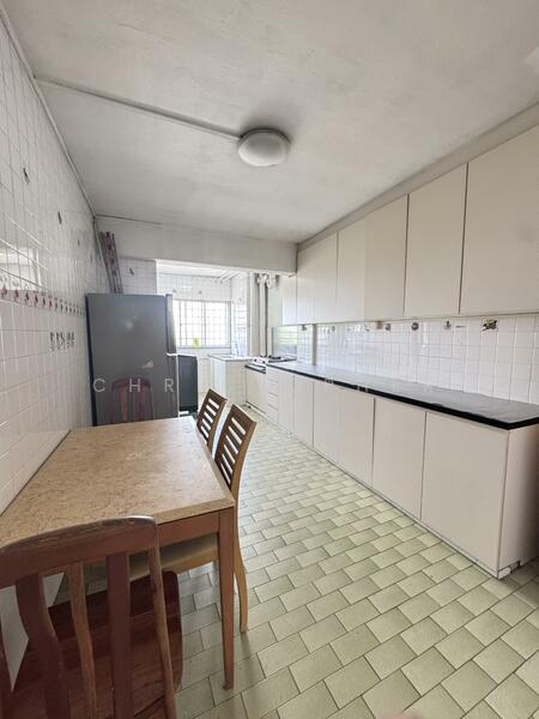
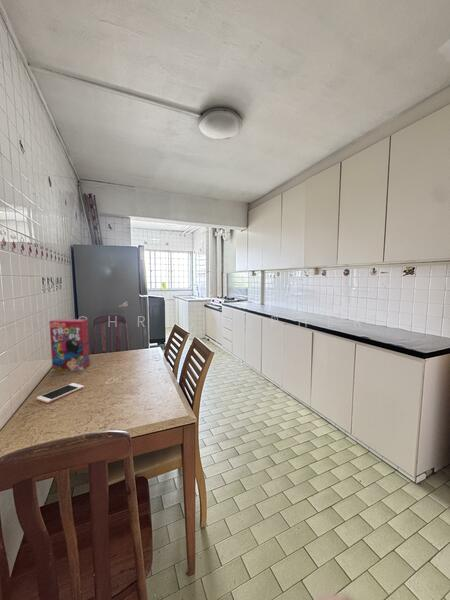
+ cereal box (70, 344)
+ cell phone (61, 392)
